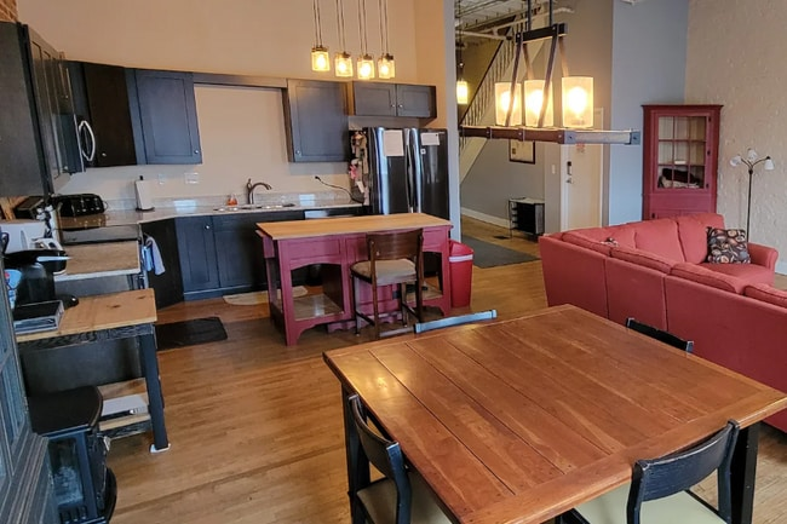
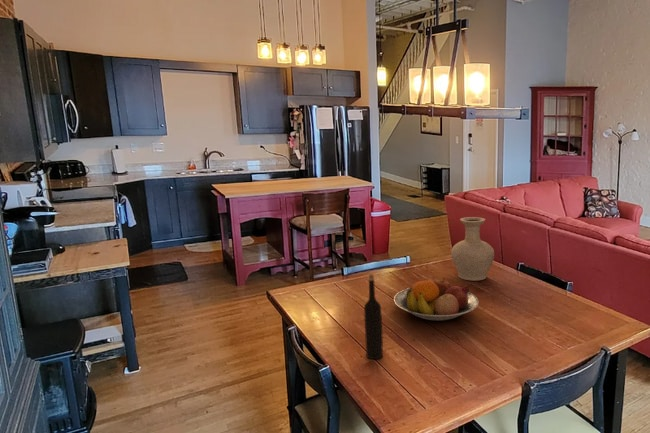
+ fruit bowl (435, 296)
+ wine bottle (372, 315)
+ vase (472, 248)
